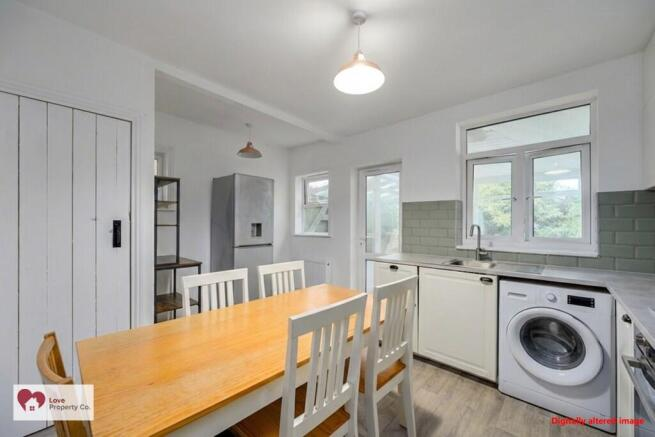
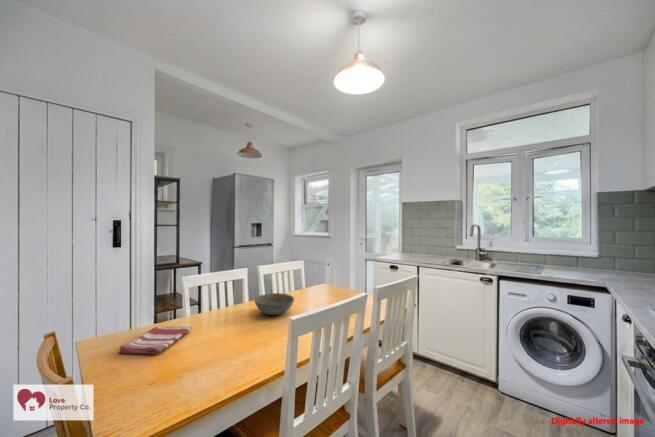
+ dish towel (158, 338)
+ bowl (274, 305)
